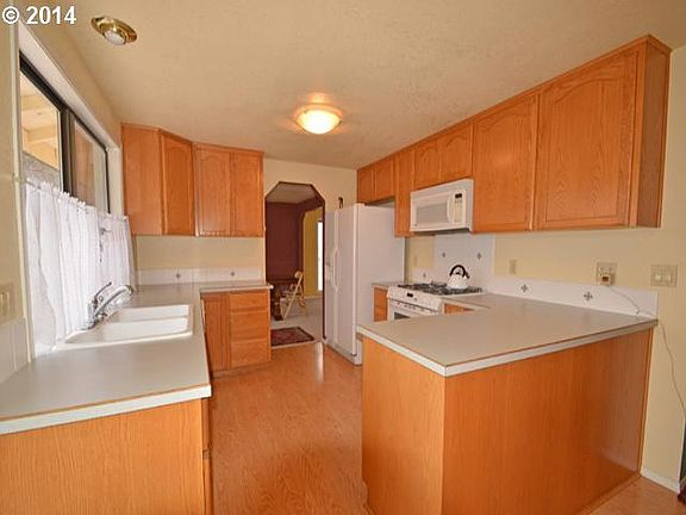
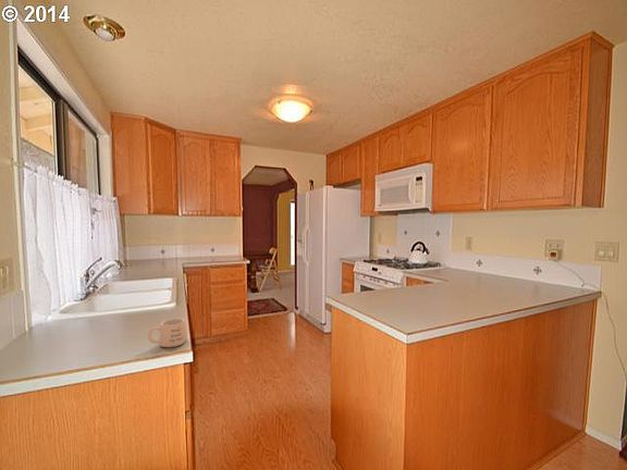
+ mug (168, 333)
